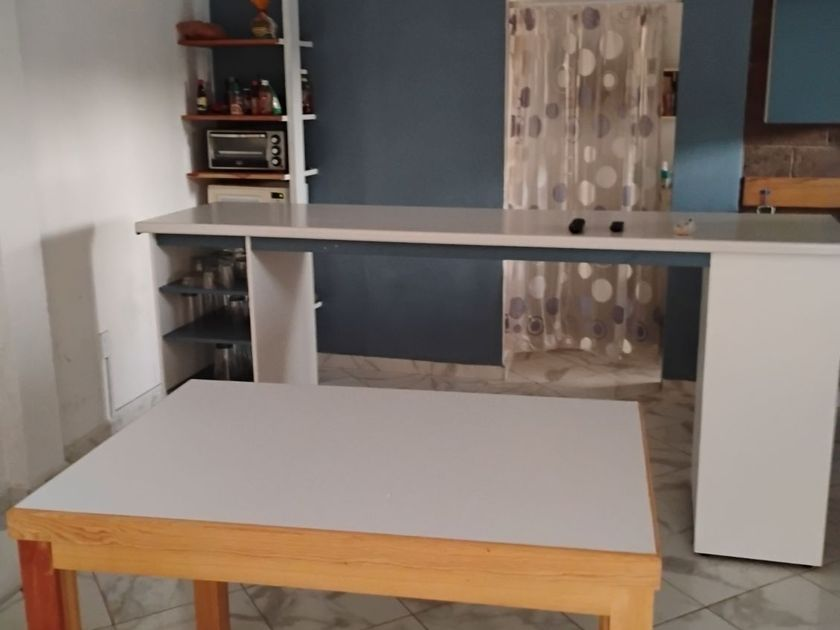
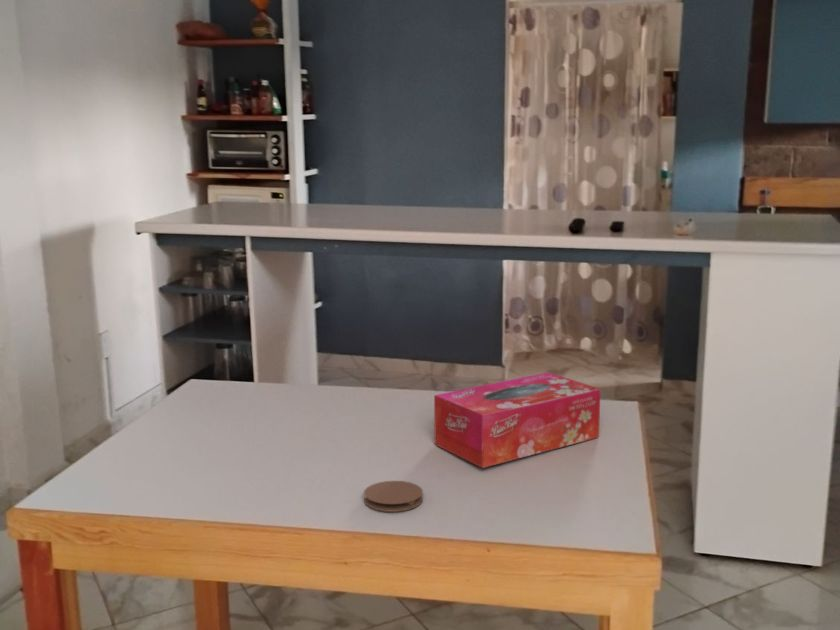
+ tissue box (517, 416)
+ coaster (393, 495)
